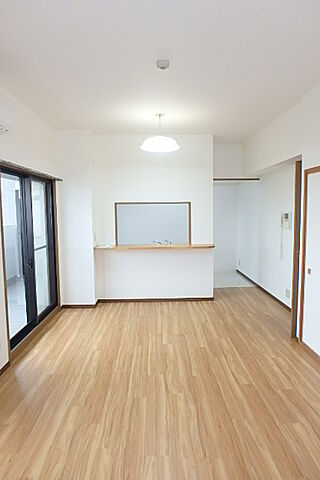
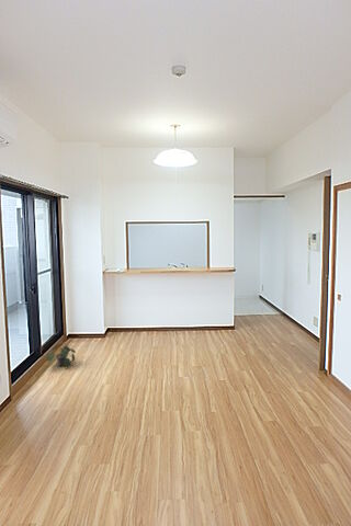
+ potted plant (61, 354)
